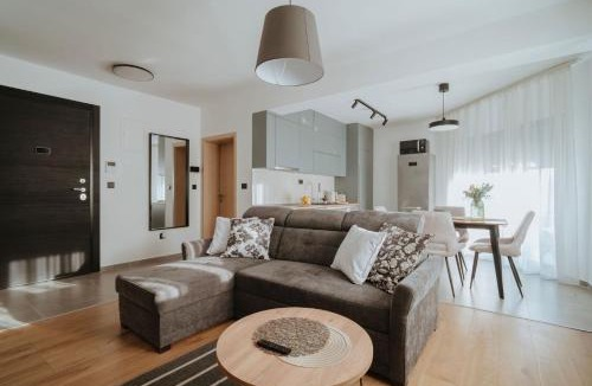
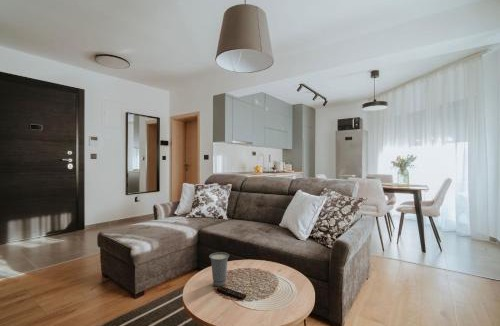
+ cup (219, 269)
